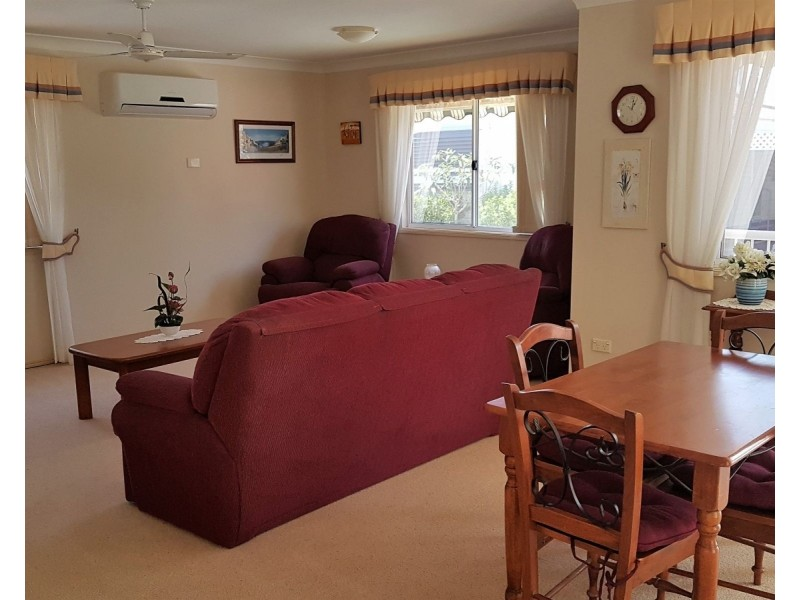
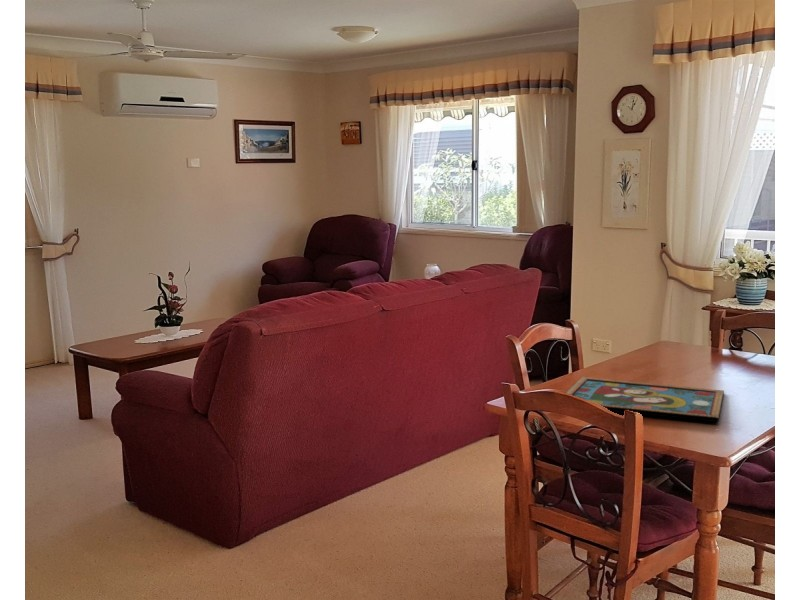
+ framed painting (642, 397)
